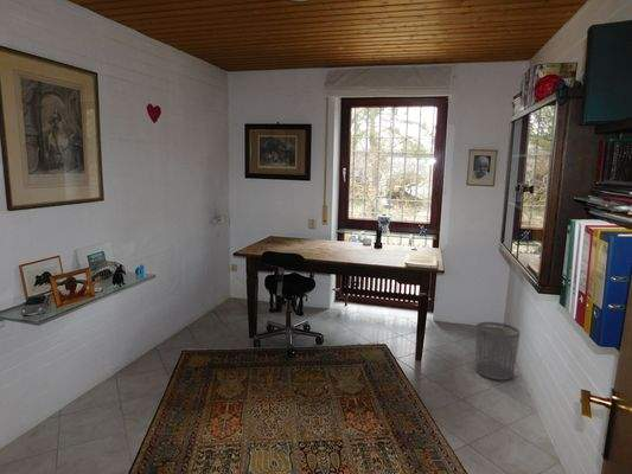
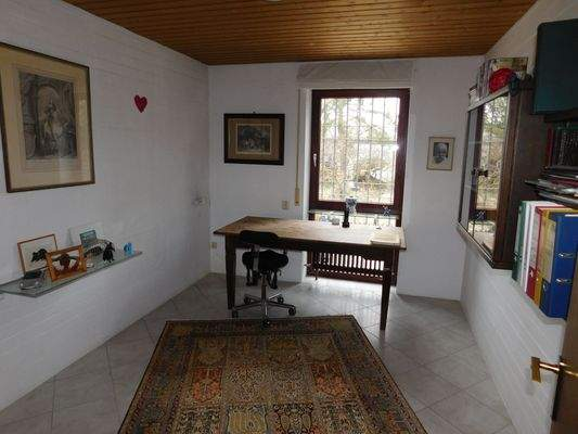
- waste bin (496, 350)
